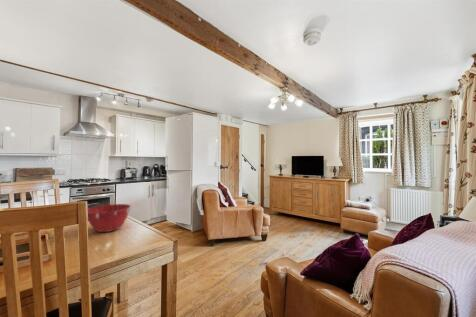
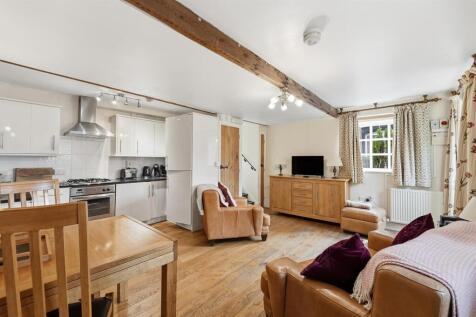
- mixing bowl (108, 218)
